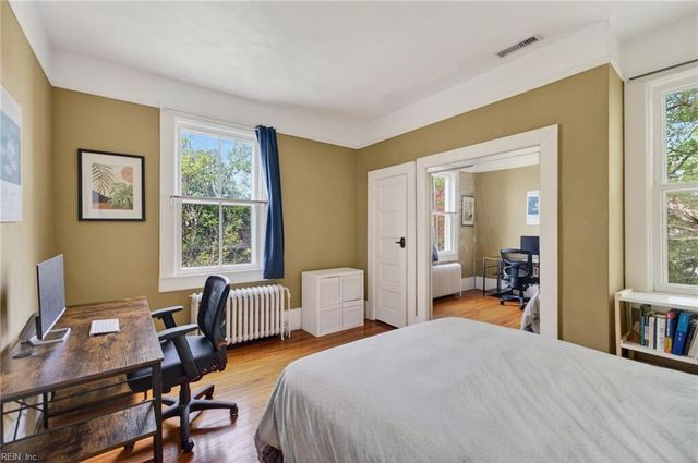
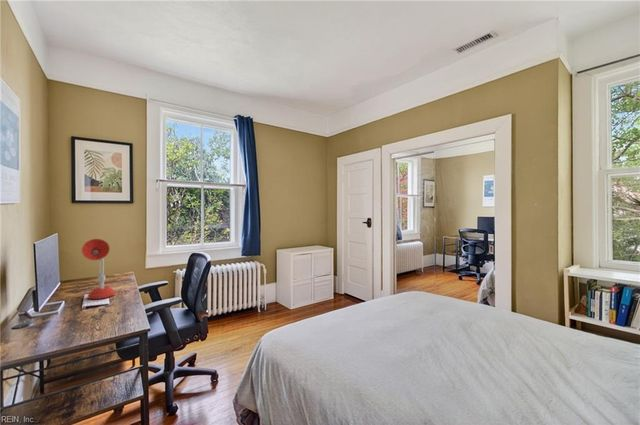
+ desk lamp (99, 268)
